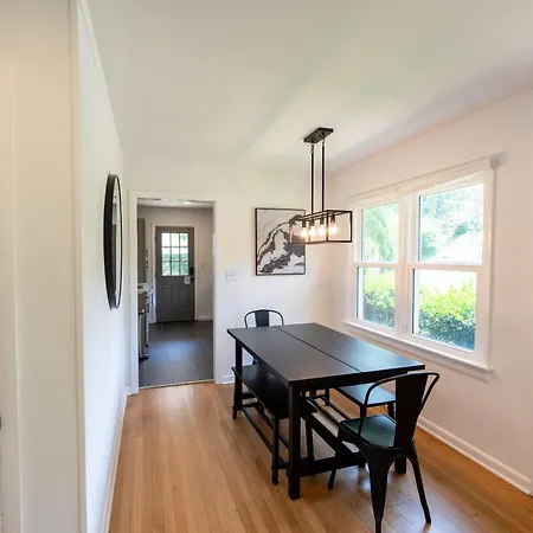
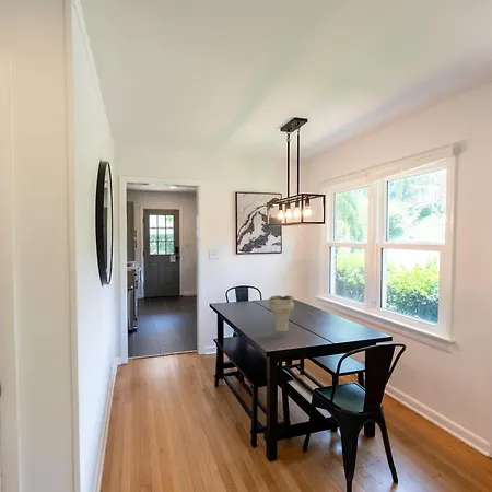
+ vase (280, 315)
